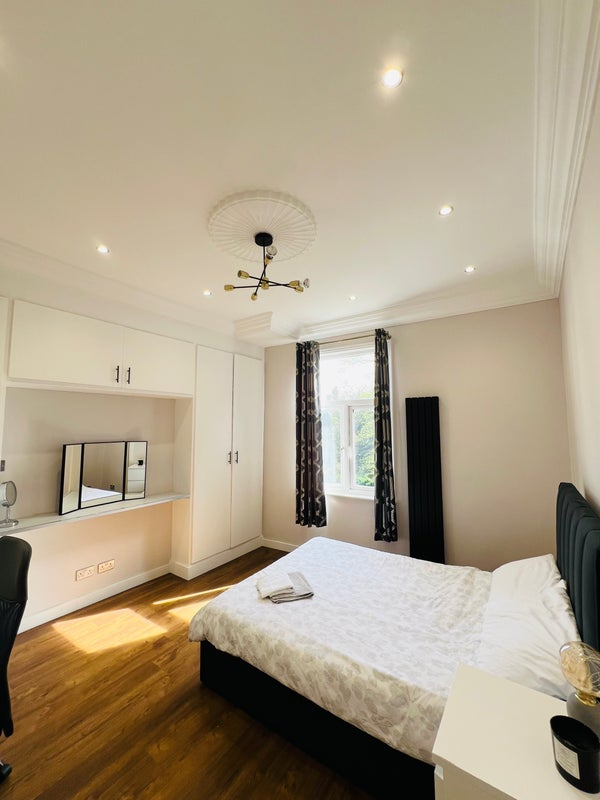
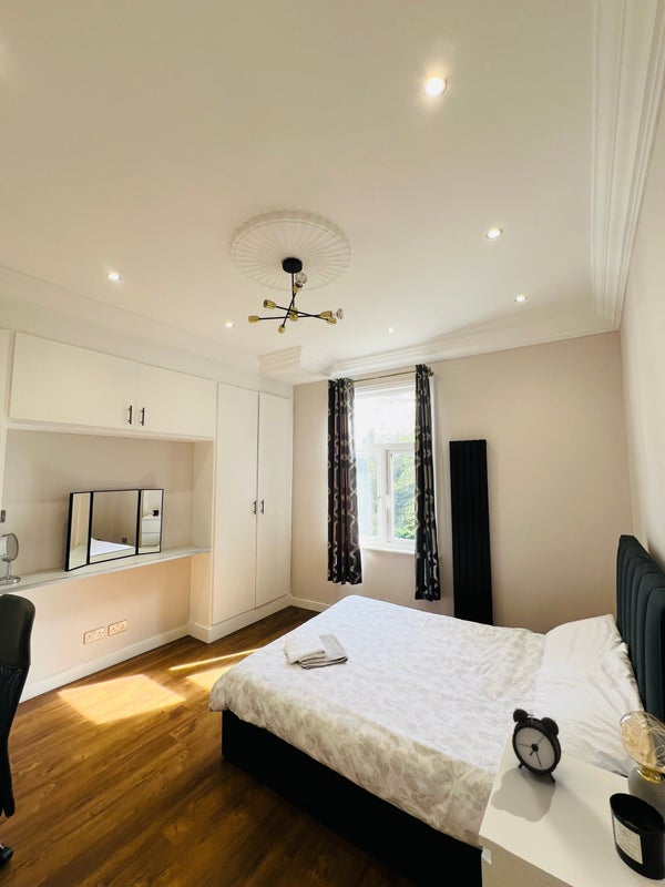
+ alarm clock (535, 743)
